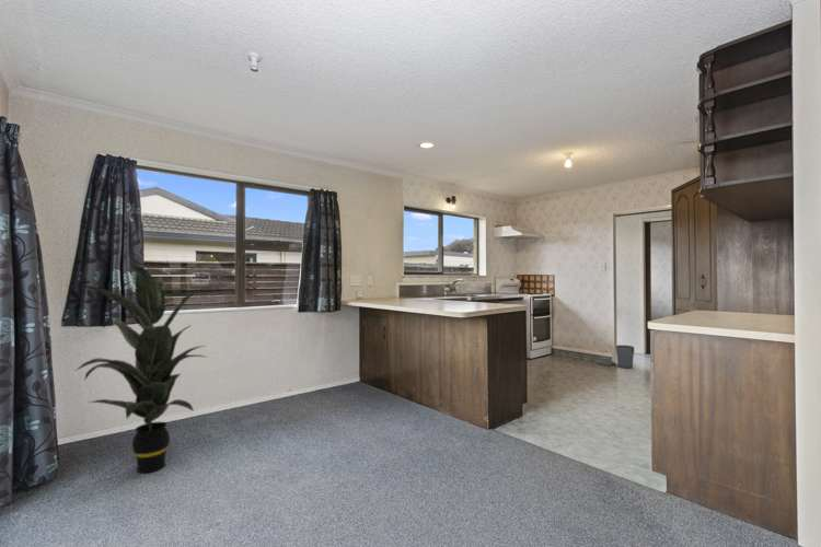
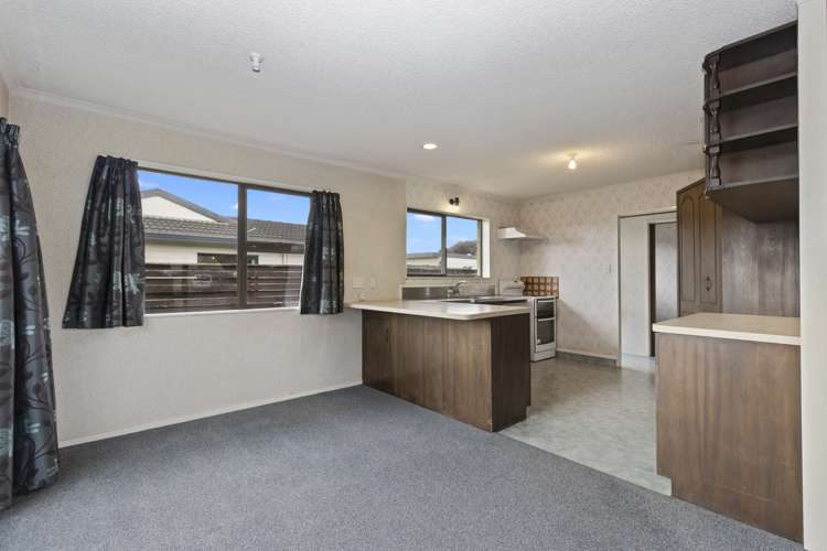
- indoor plant (141, 368)
- trash can (616, 353)
